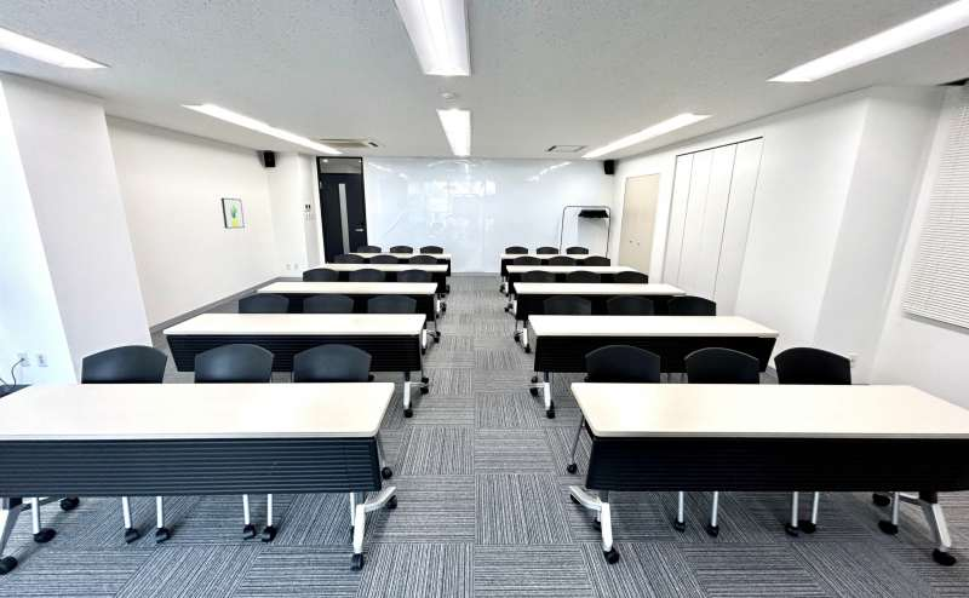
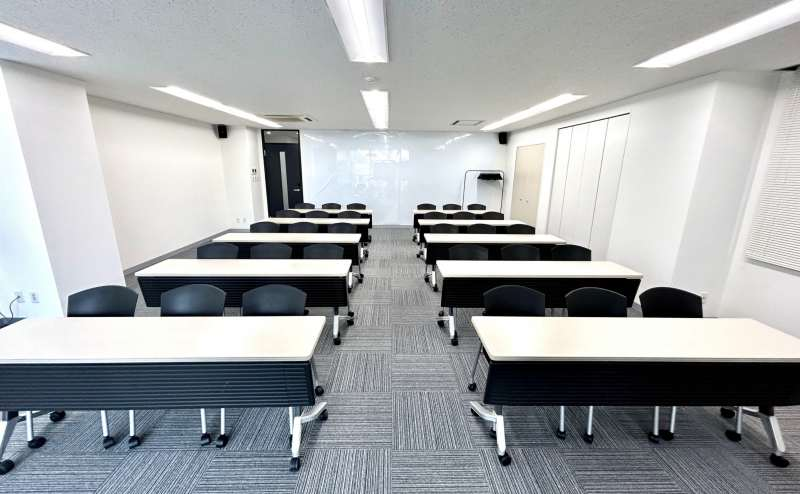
- wall art (233, 213)
